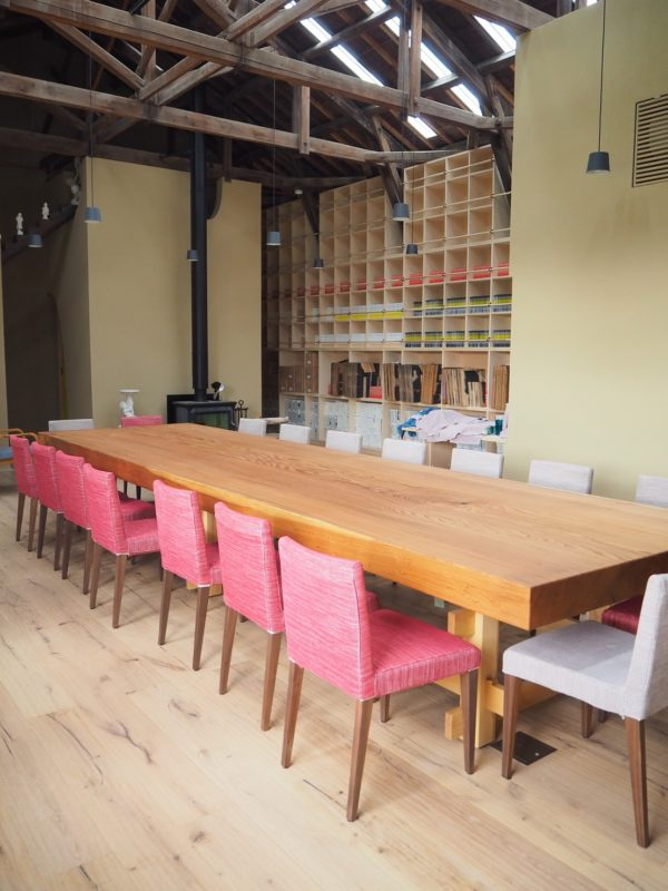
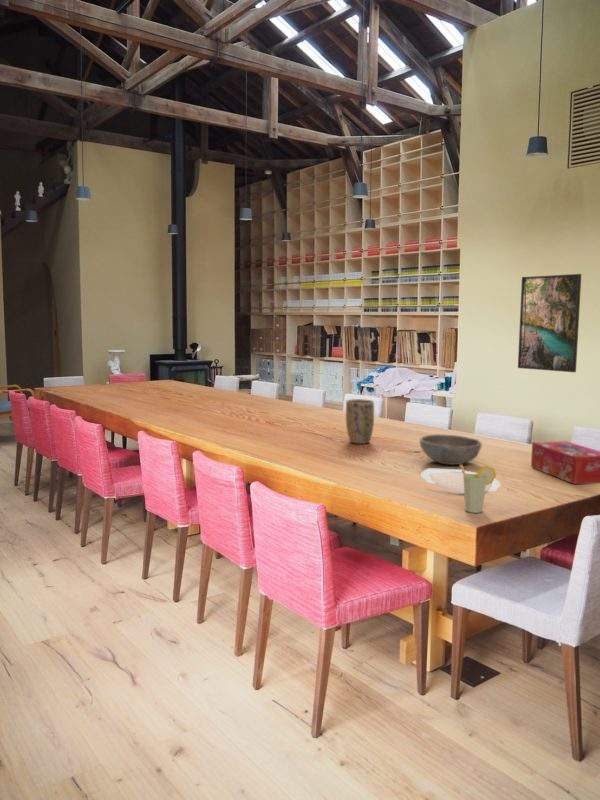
+ bowl (449, 451)
+ tissue box (570, 461)
+ plant pot (359, 421)
+ cup (477, 487)
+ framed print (548, 323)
+ plate (460, 479)
